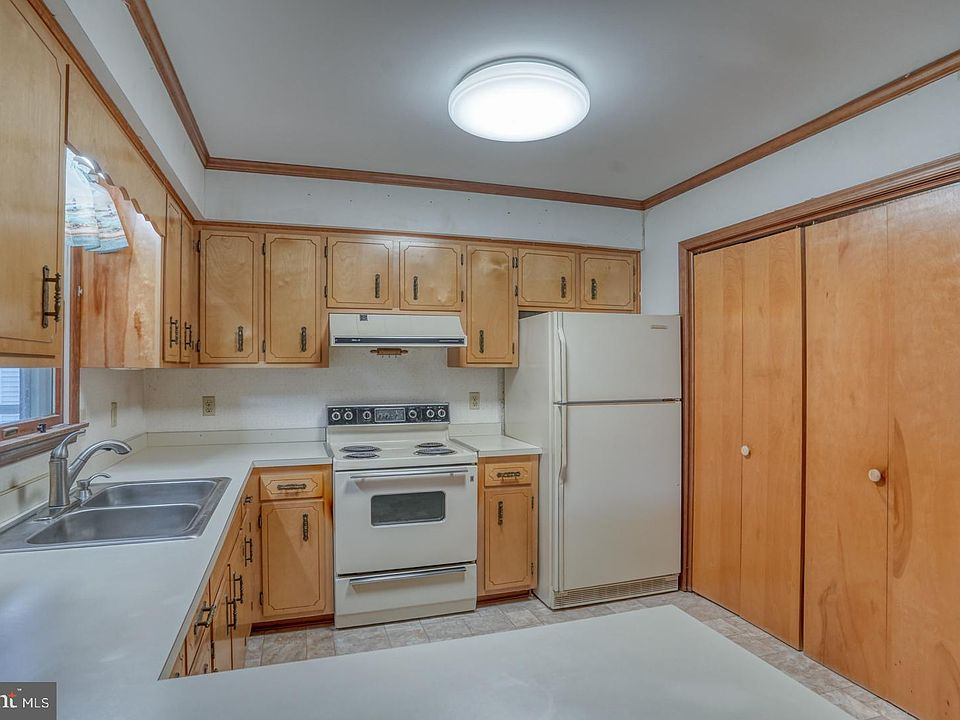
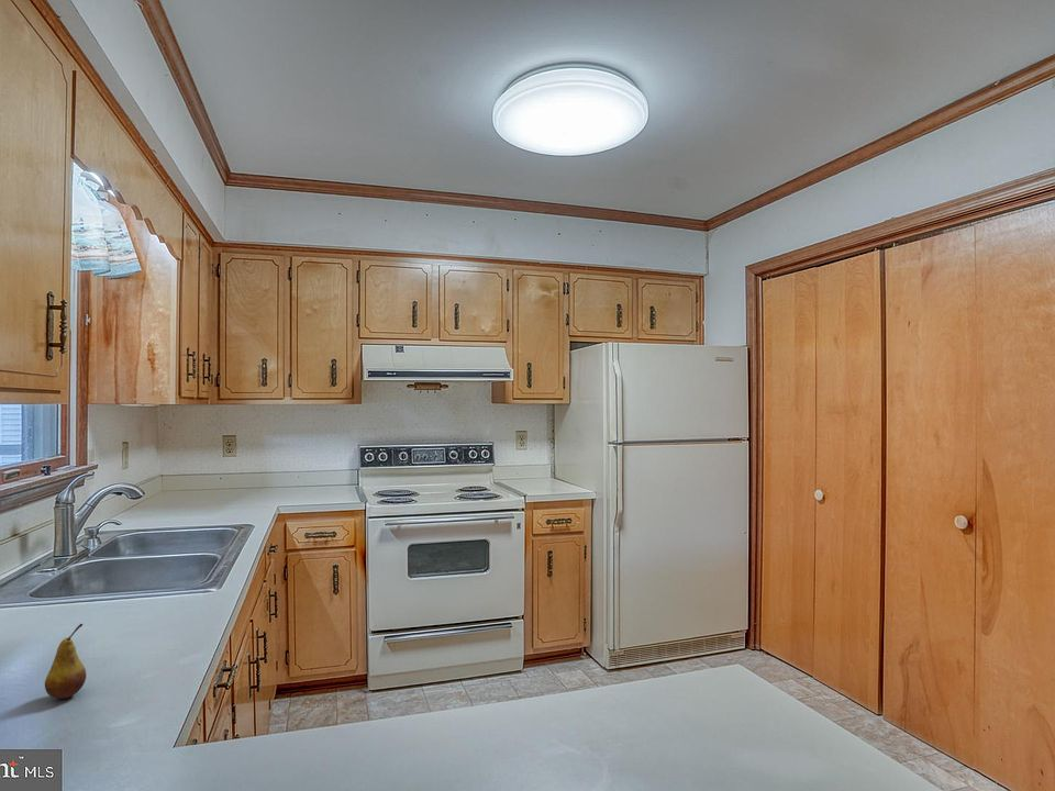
+ fruit (65, 659)
